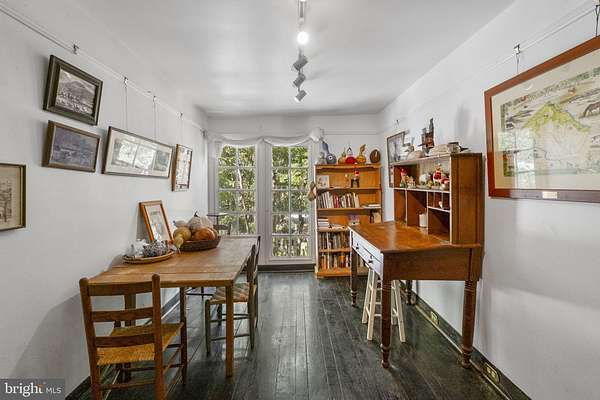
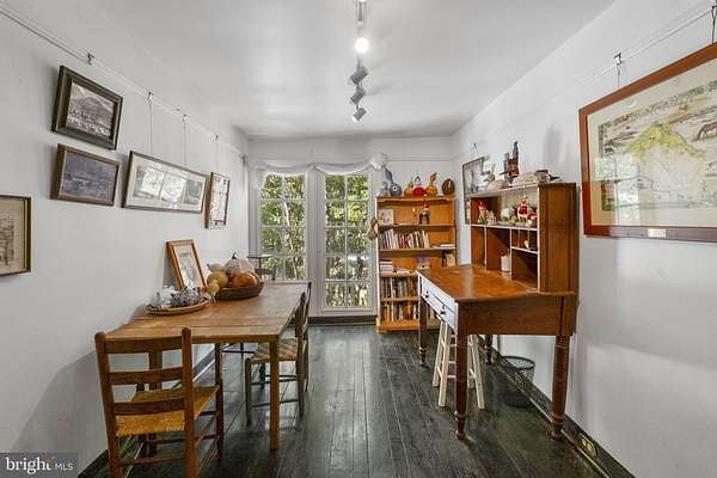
+ wastebasket (514, 380)
